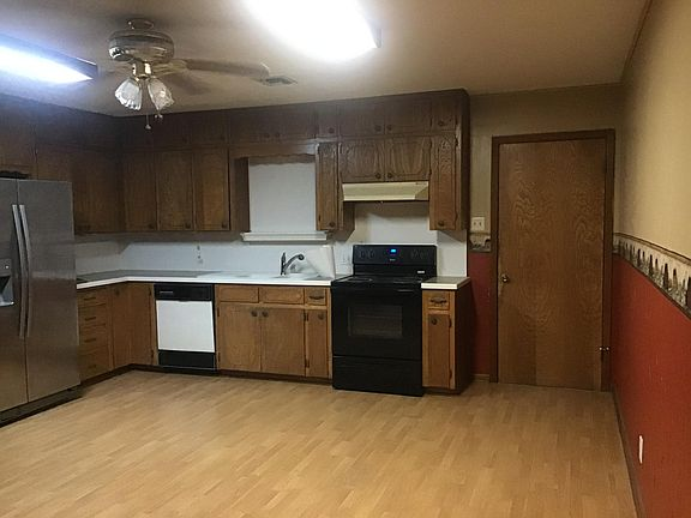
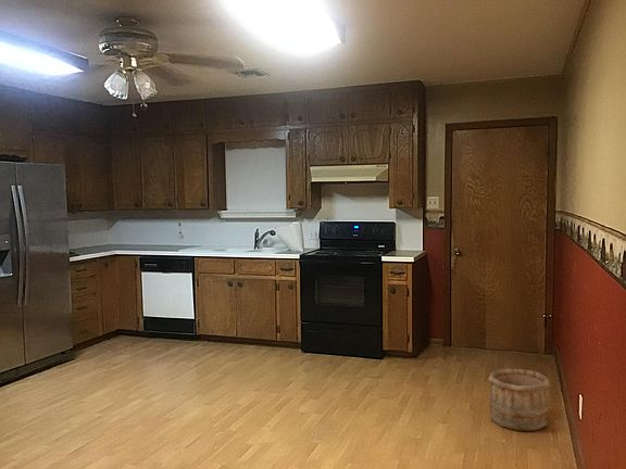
+ wooden bucket (518, 398)
